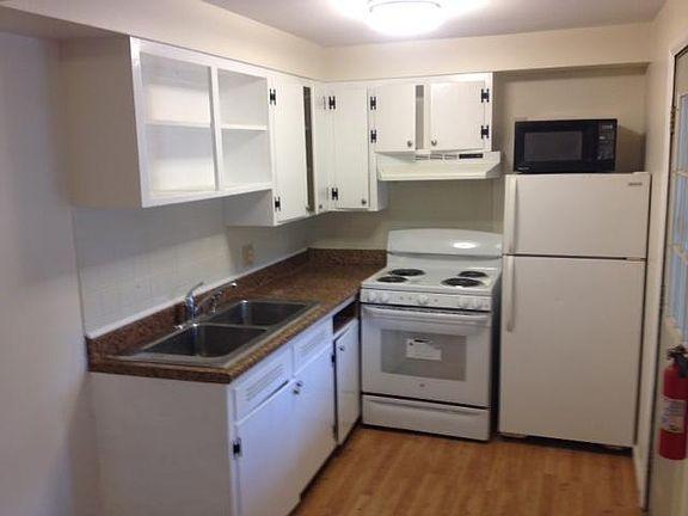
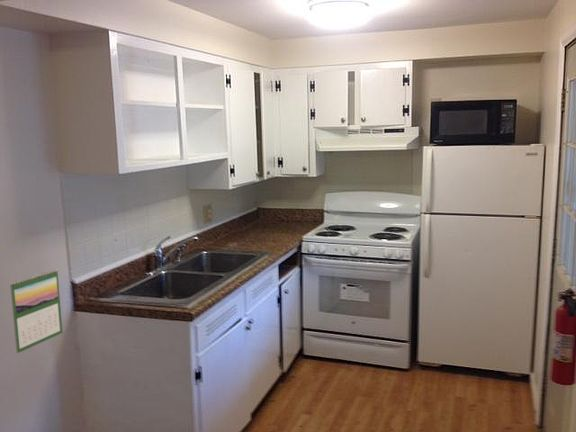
+ calendar (37, 308)
